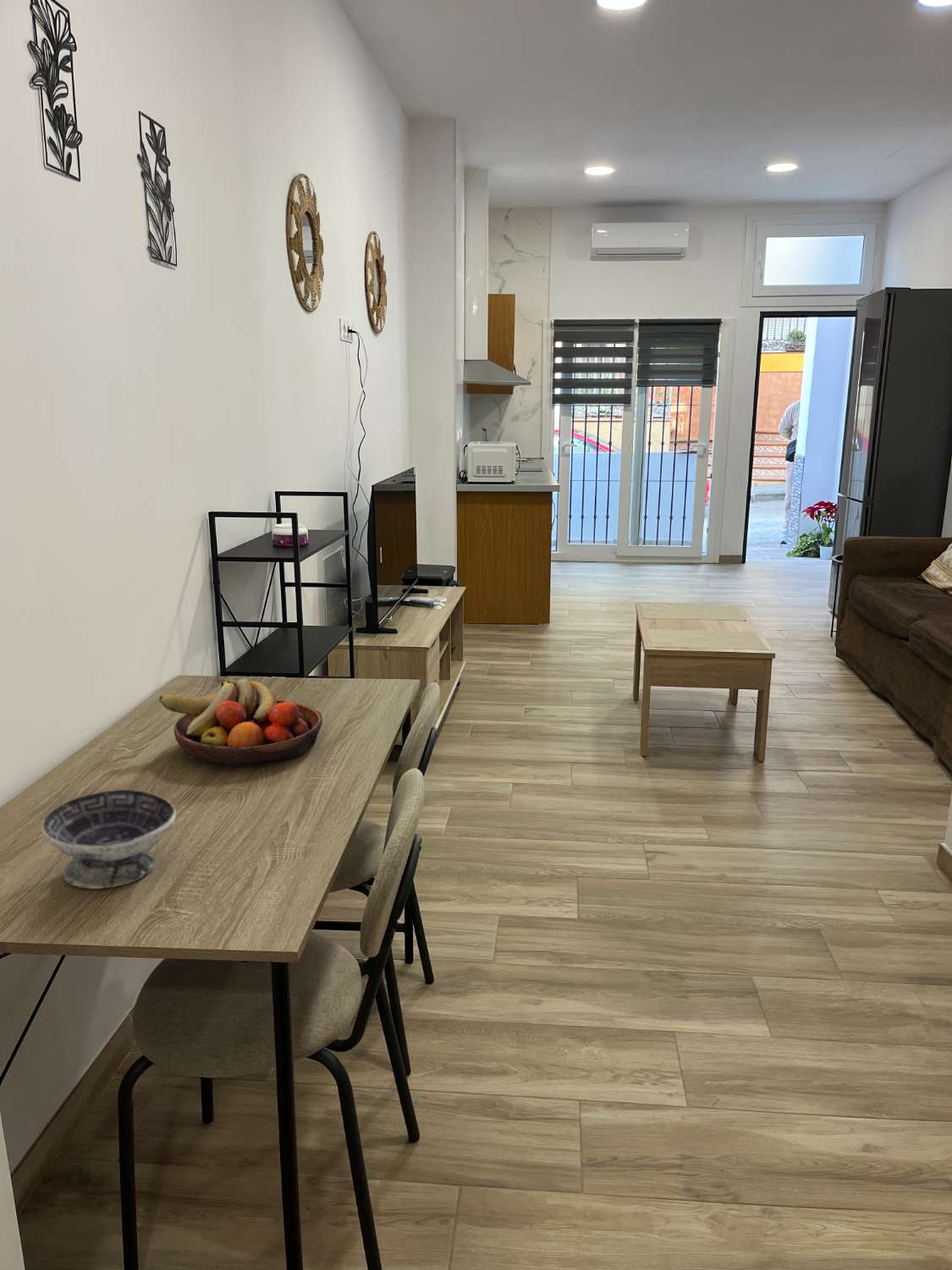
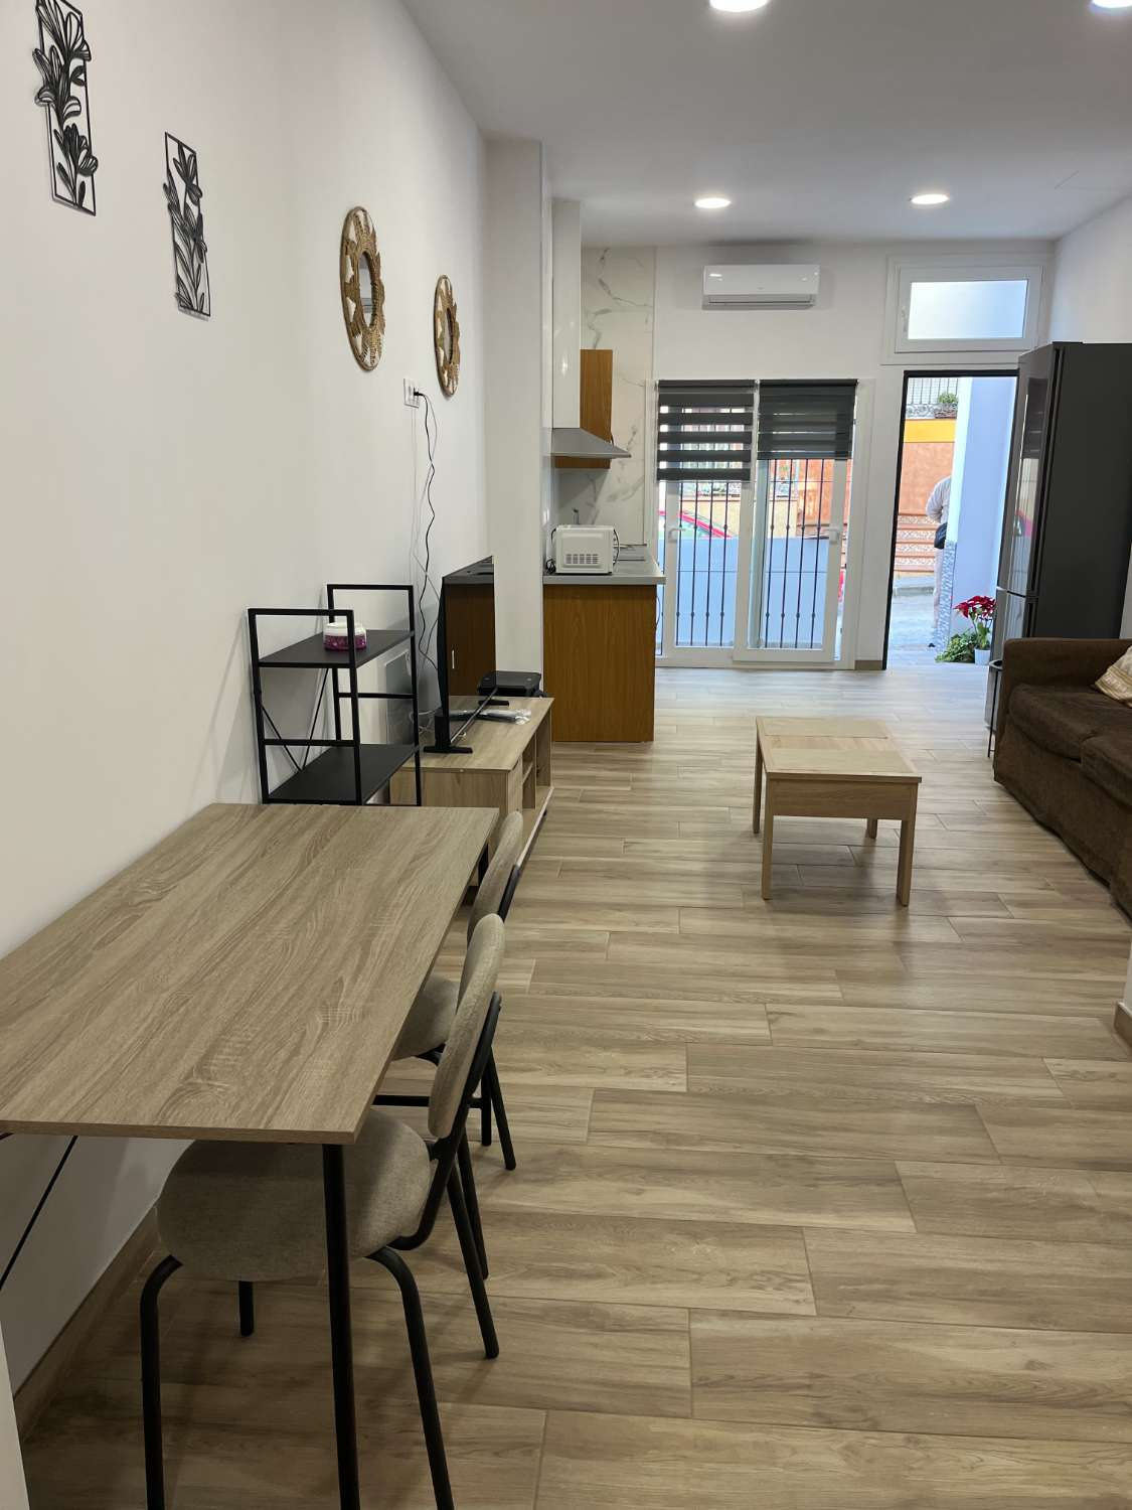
- fruit bowl (247, 715)
- bowl (113, 841)
